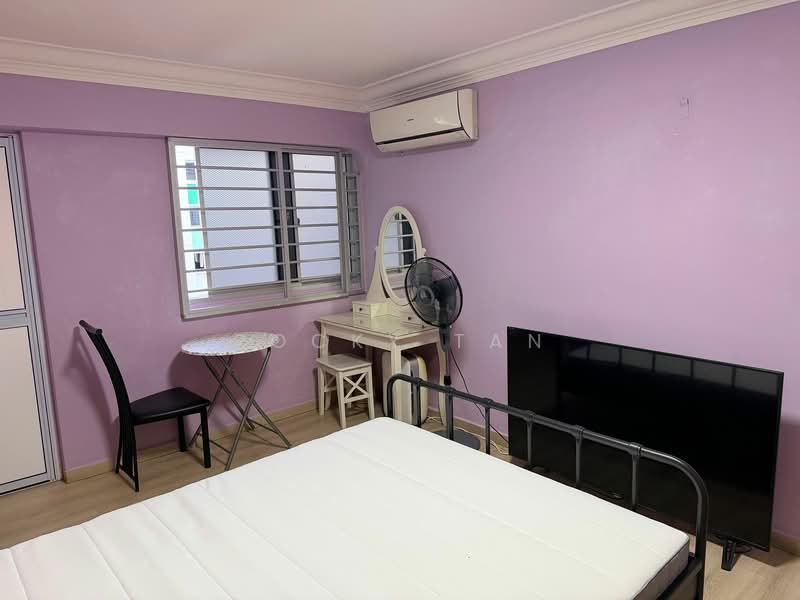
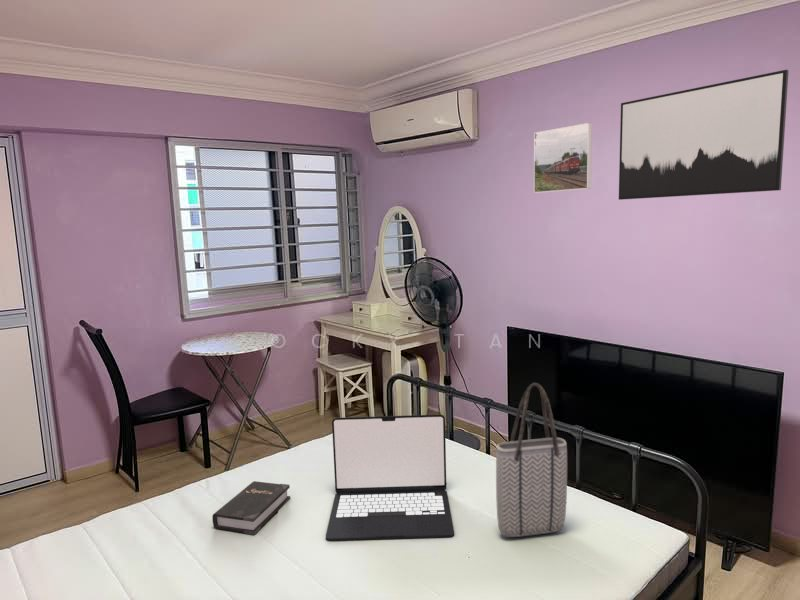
+ wall art (693, 142)
+ hardback book (253, 505)
+ laptop (389, 473)
+ tote bag (531, 459)
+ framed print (561, 159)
